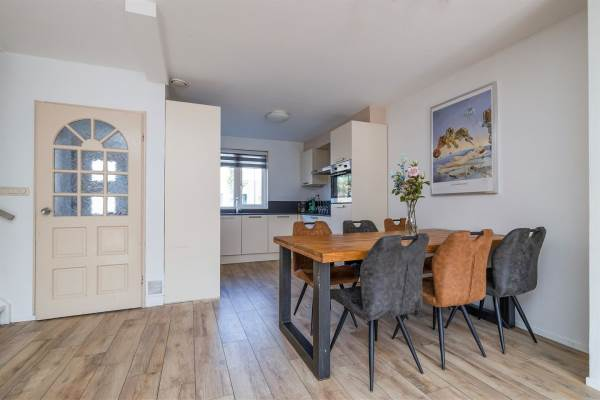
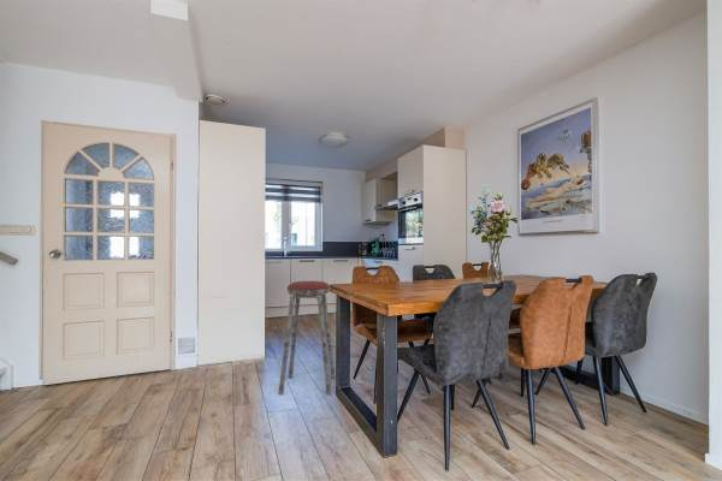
+ music stool (296, 332)
